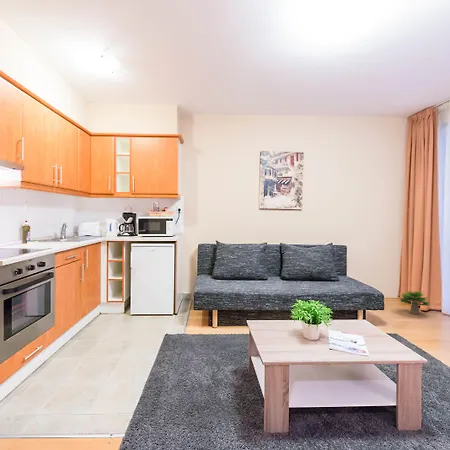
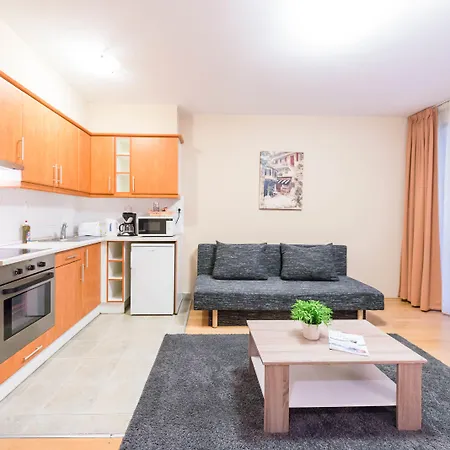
- potted plant (414, 301)
